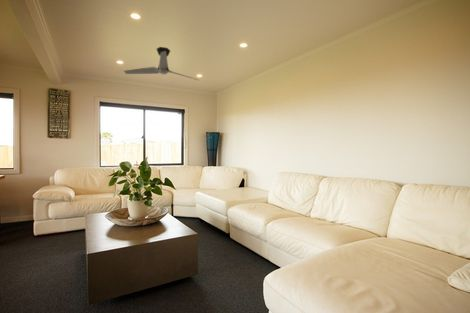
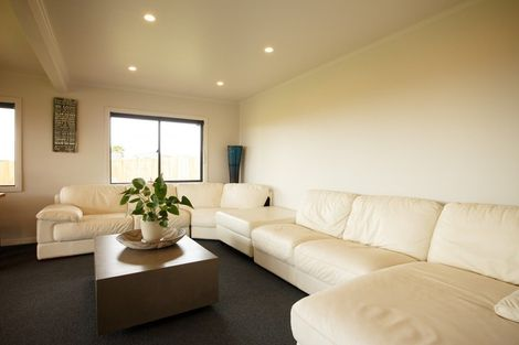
- ceiling fan (163, 57)
